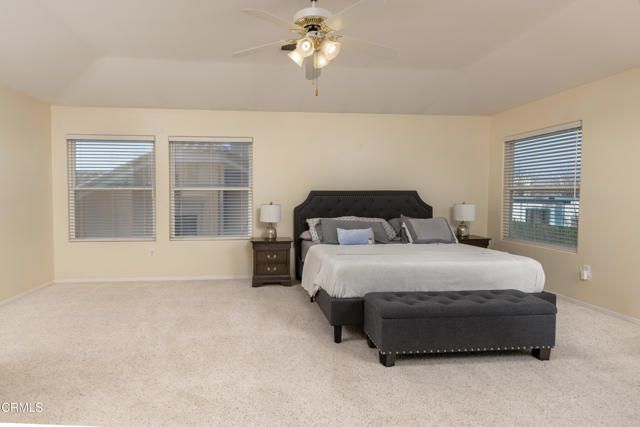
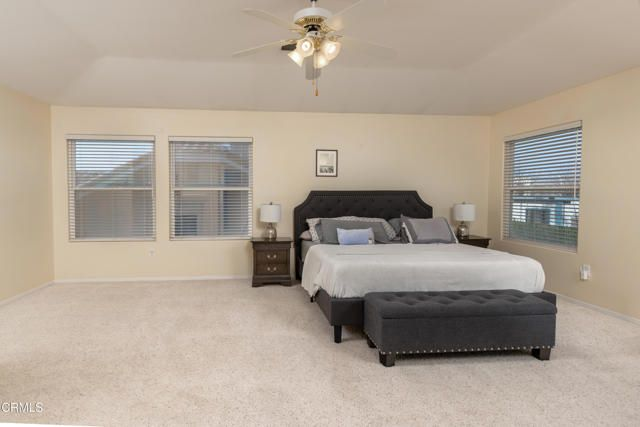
+ wall art (326, 163)
